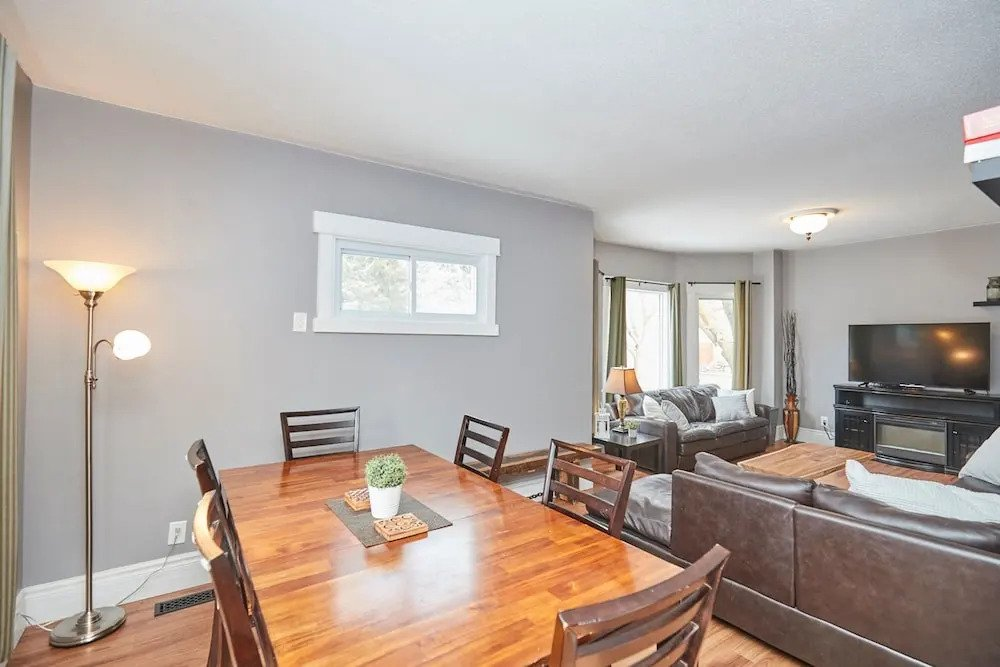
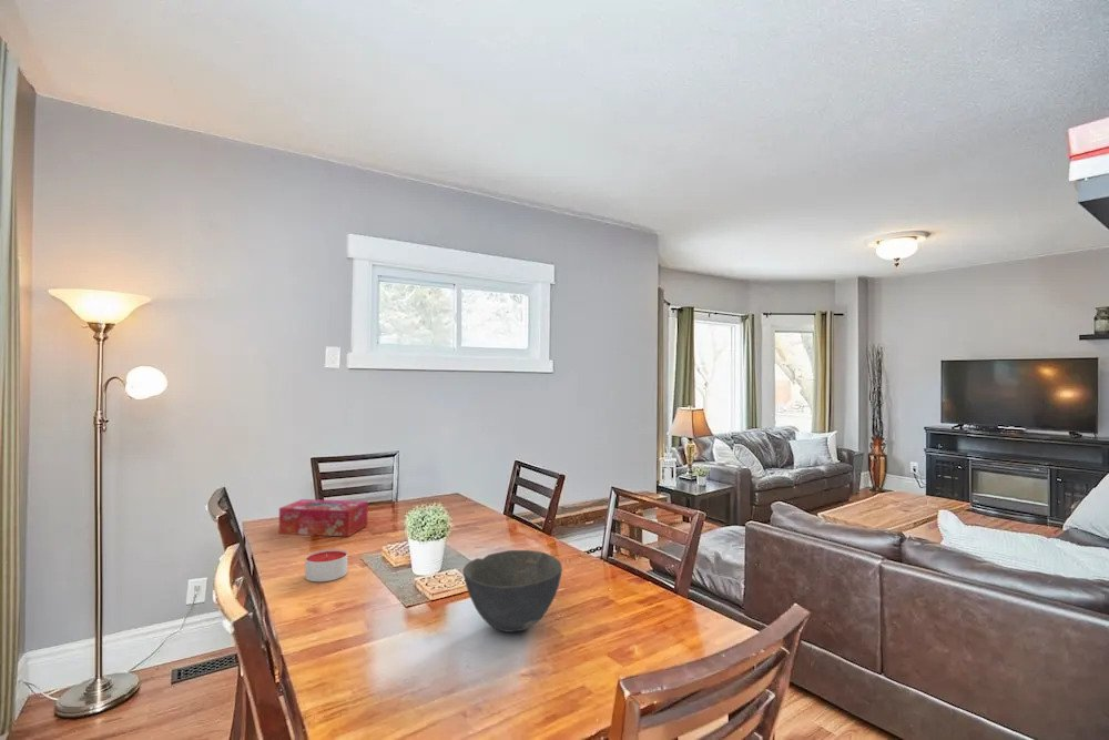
+ bowl (512, 595)
+ candle (326, 564)
+ tissue box (324, 517)
